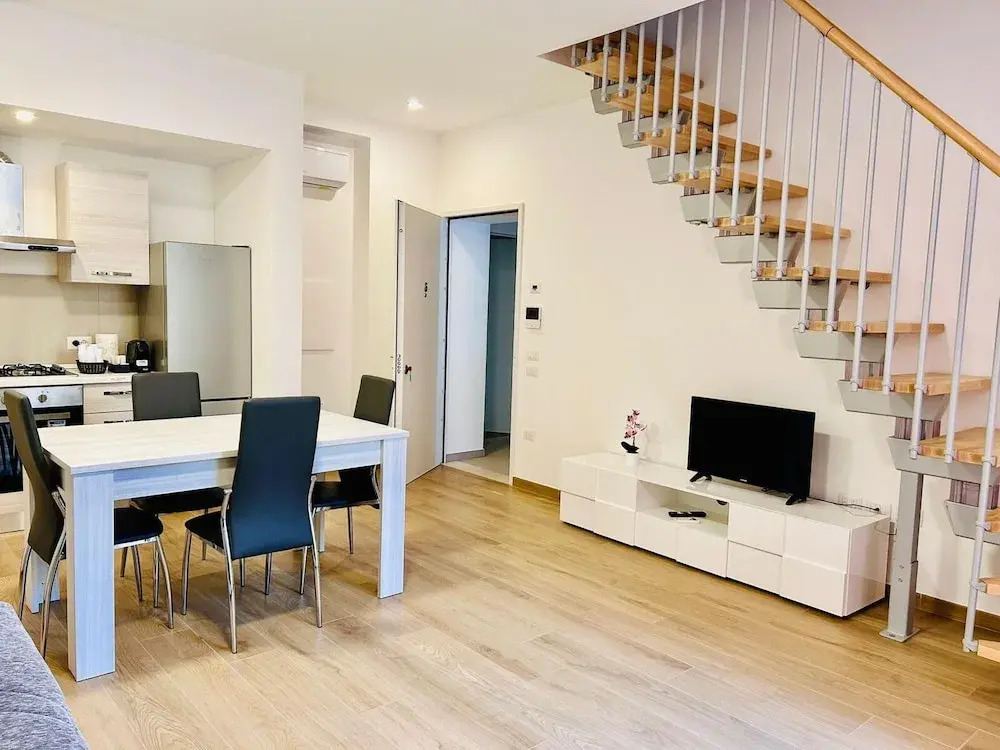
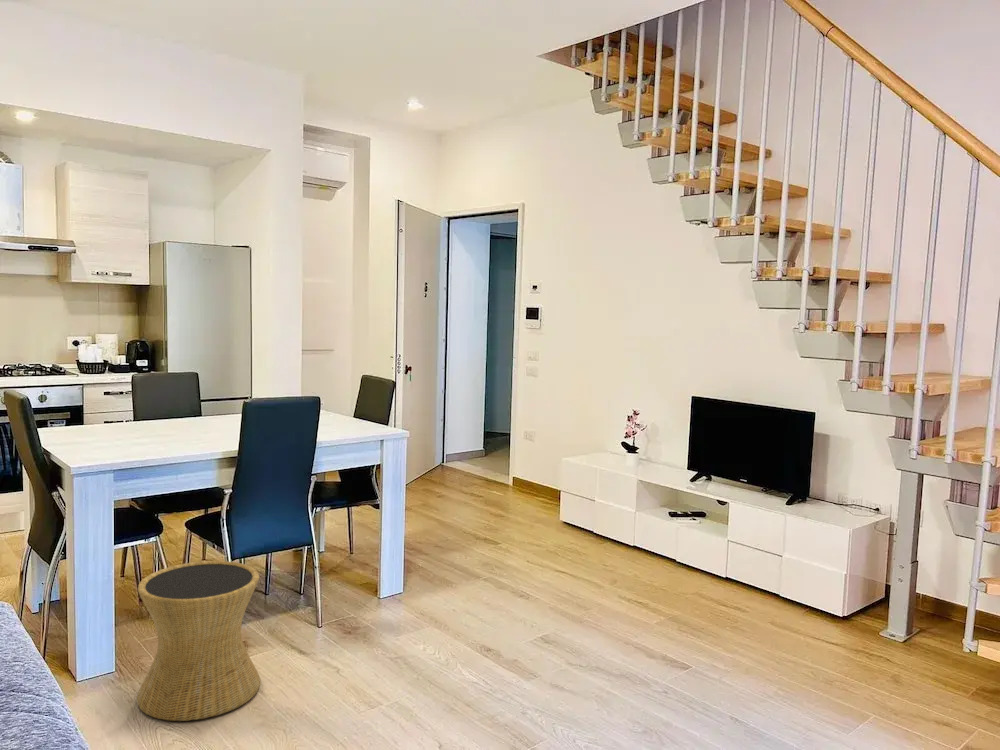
+ side table (200, 635)
